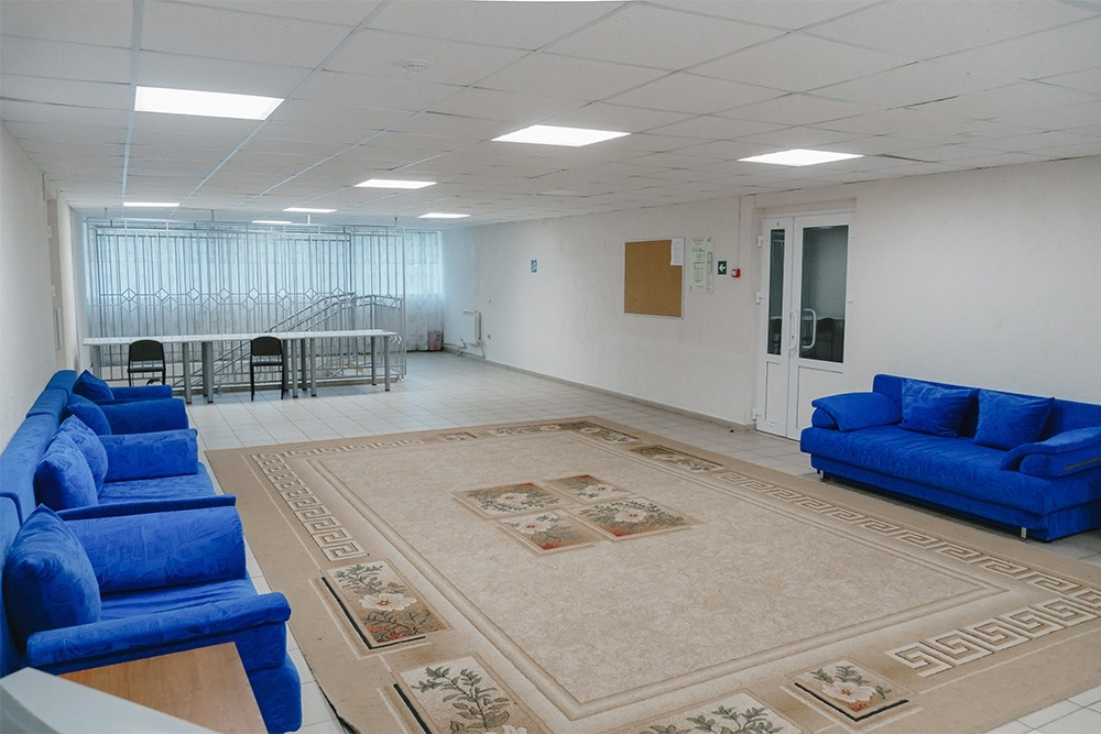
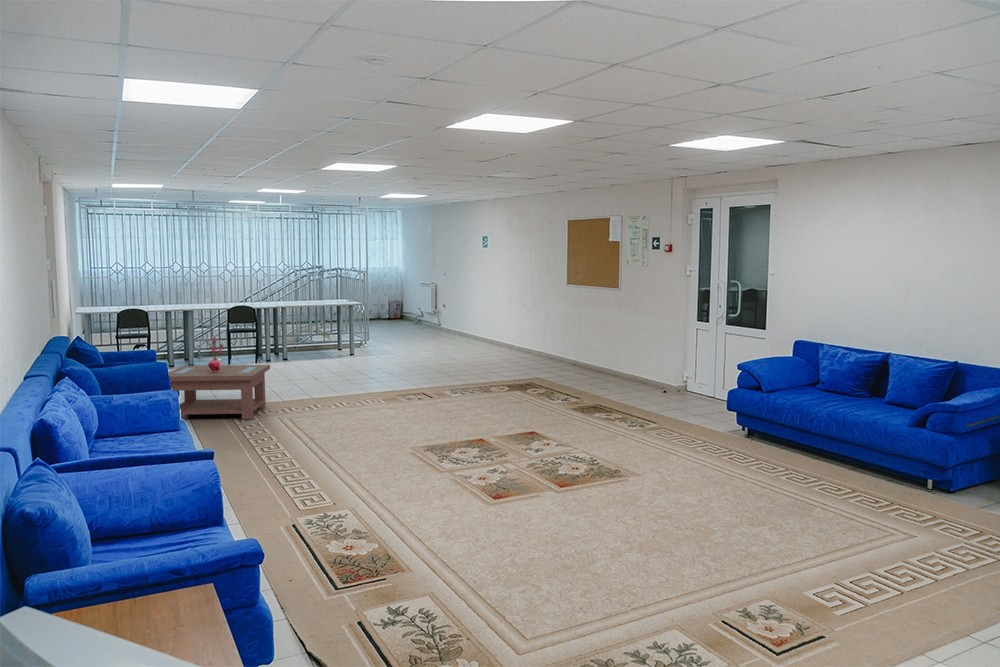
+ potted plant (214, 354)
+ coffee table (217, 389)
